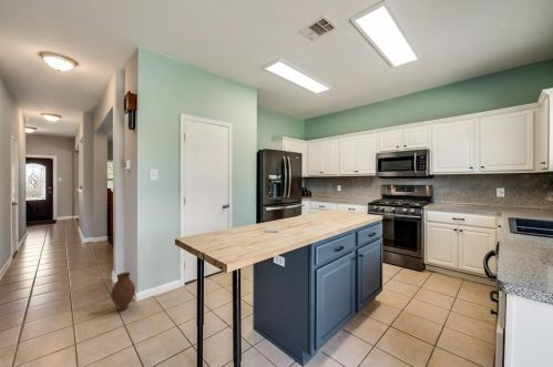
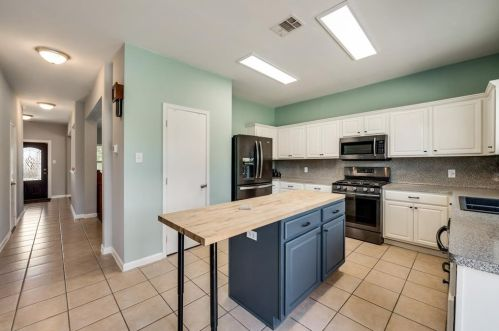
- vase (123, 292)
